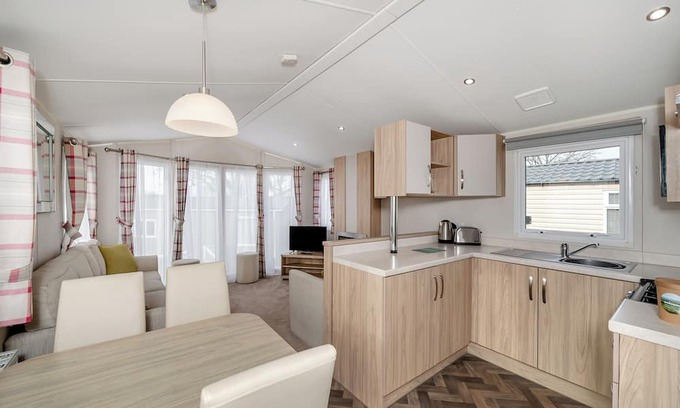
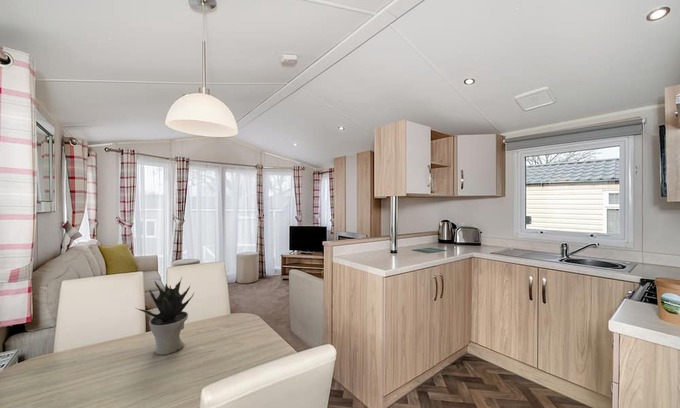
+ potted plant (172, 312)
